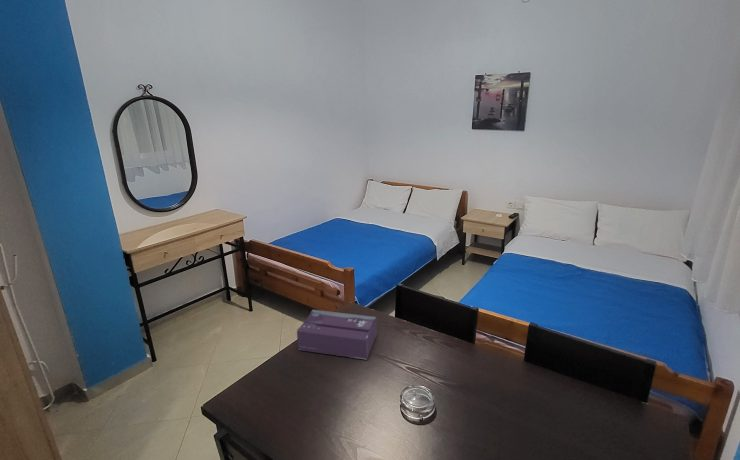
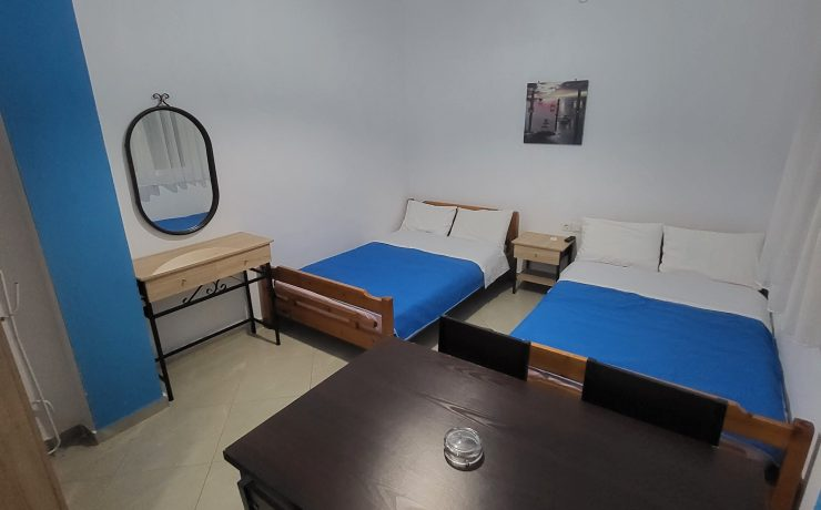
- tissue box (338, 332)
